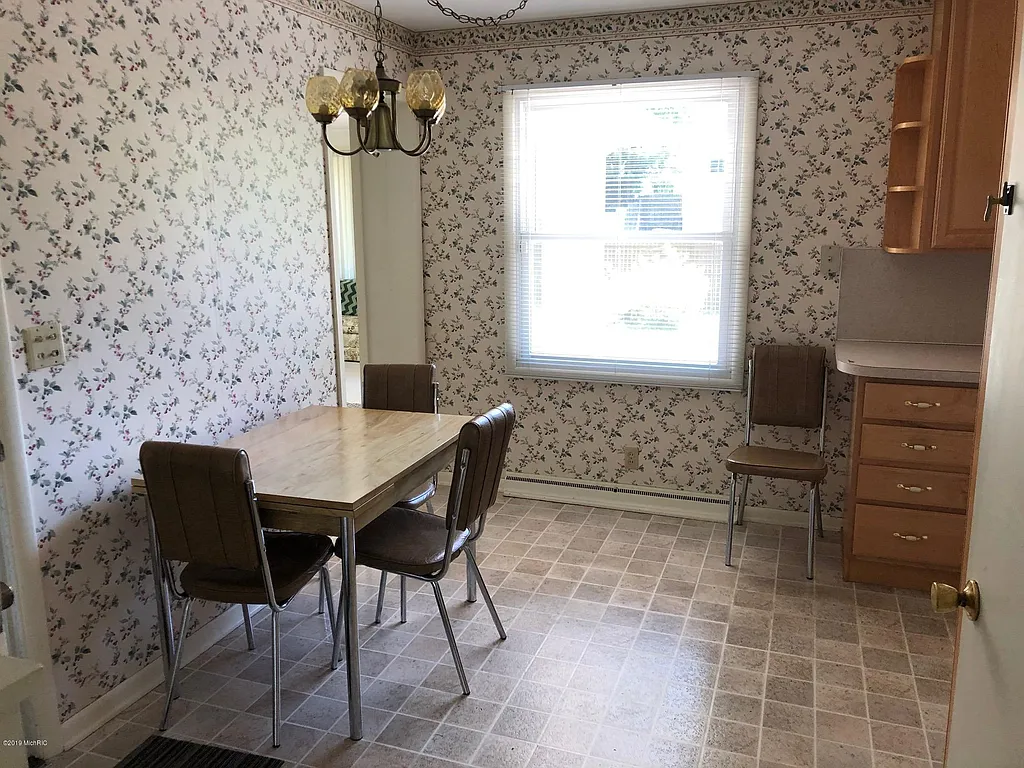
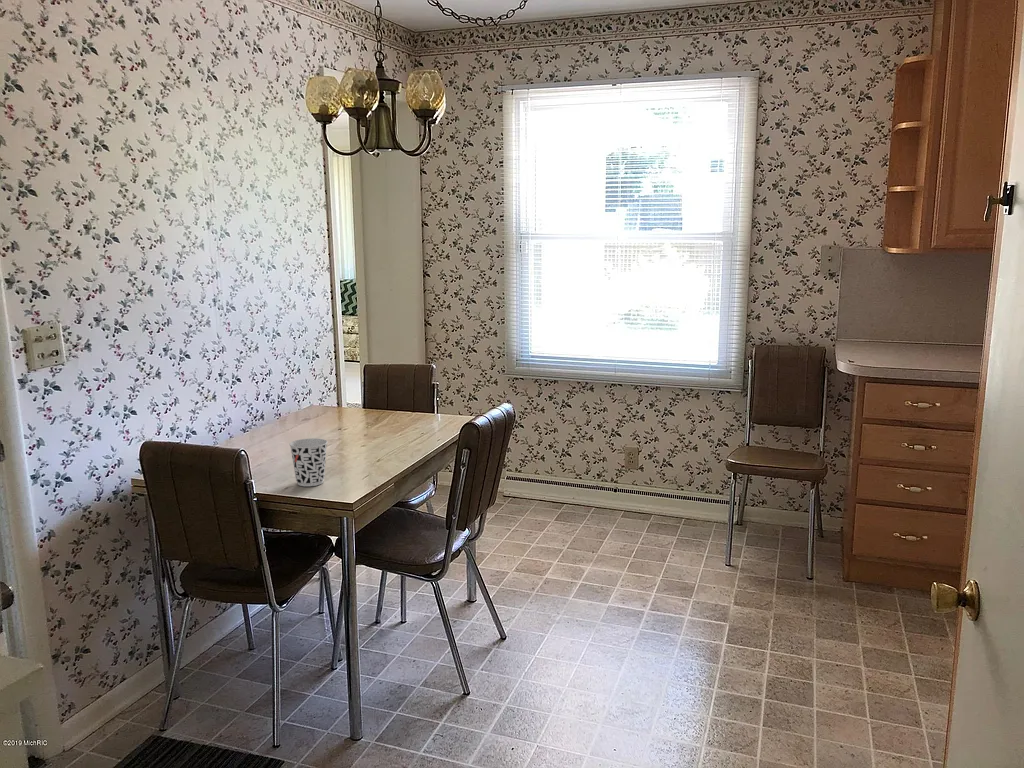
+ cup (309, 462)
